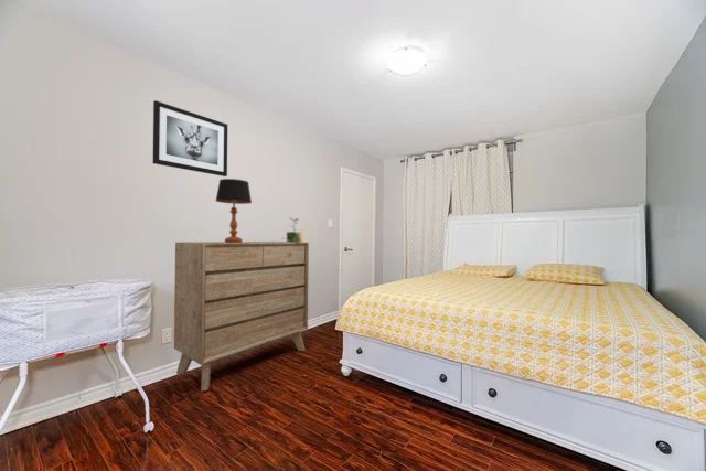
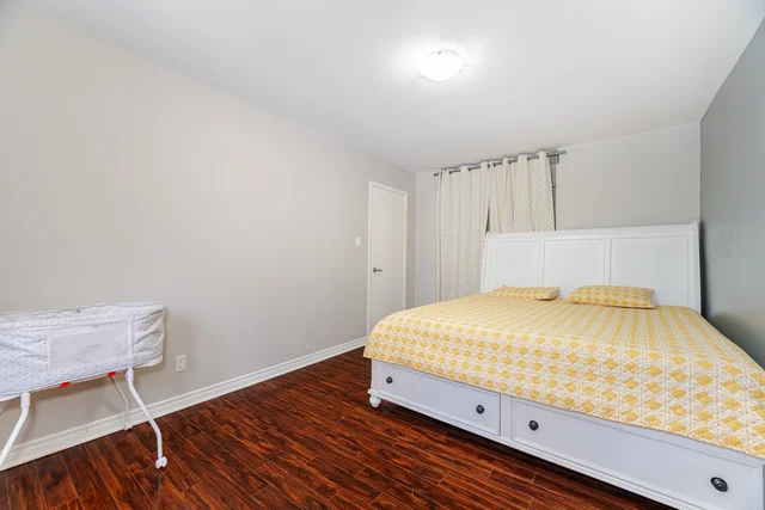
- table lamp (234, 211)
- wall art (193, 141)
- dresser (247, 301)
- potted plant (290, 232)
